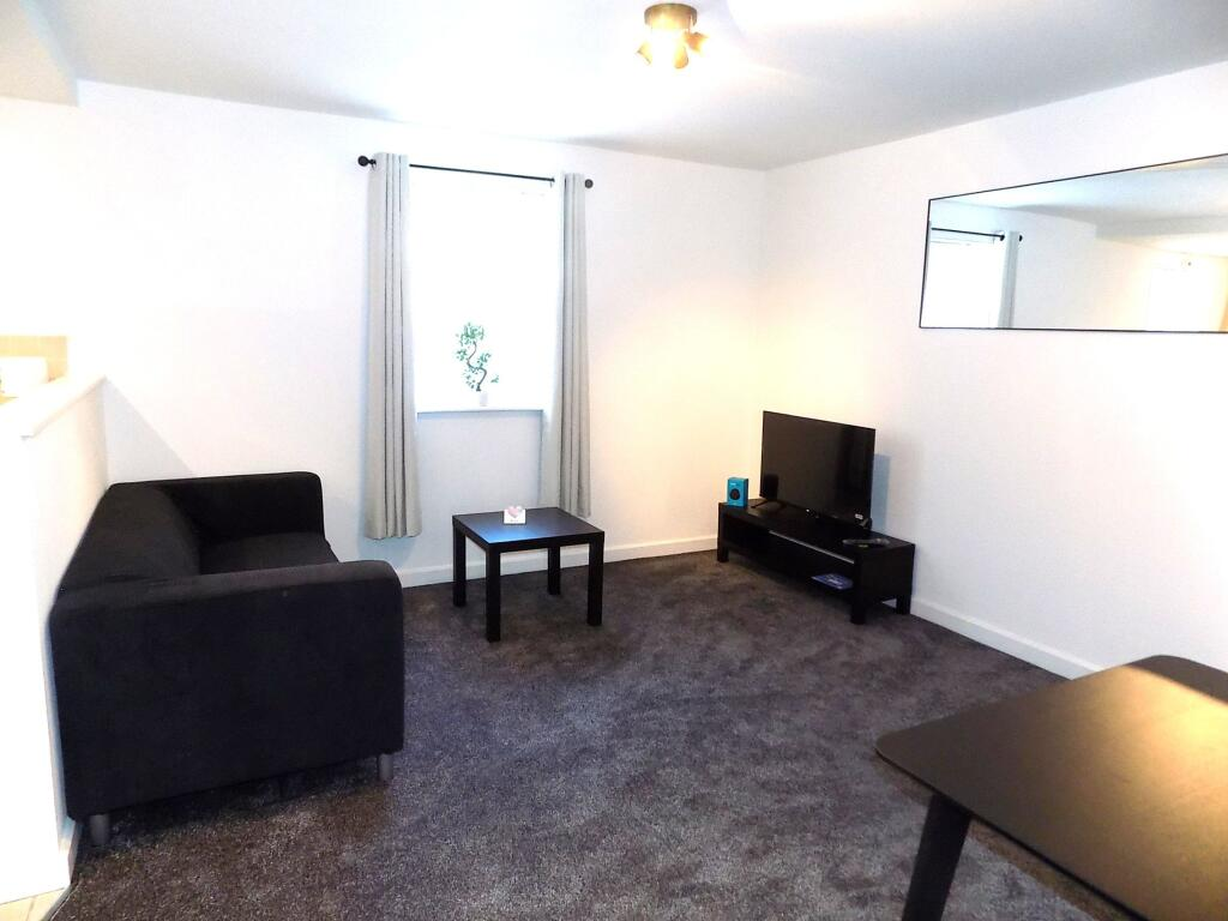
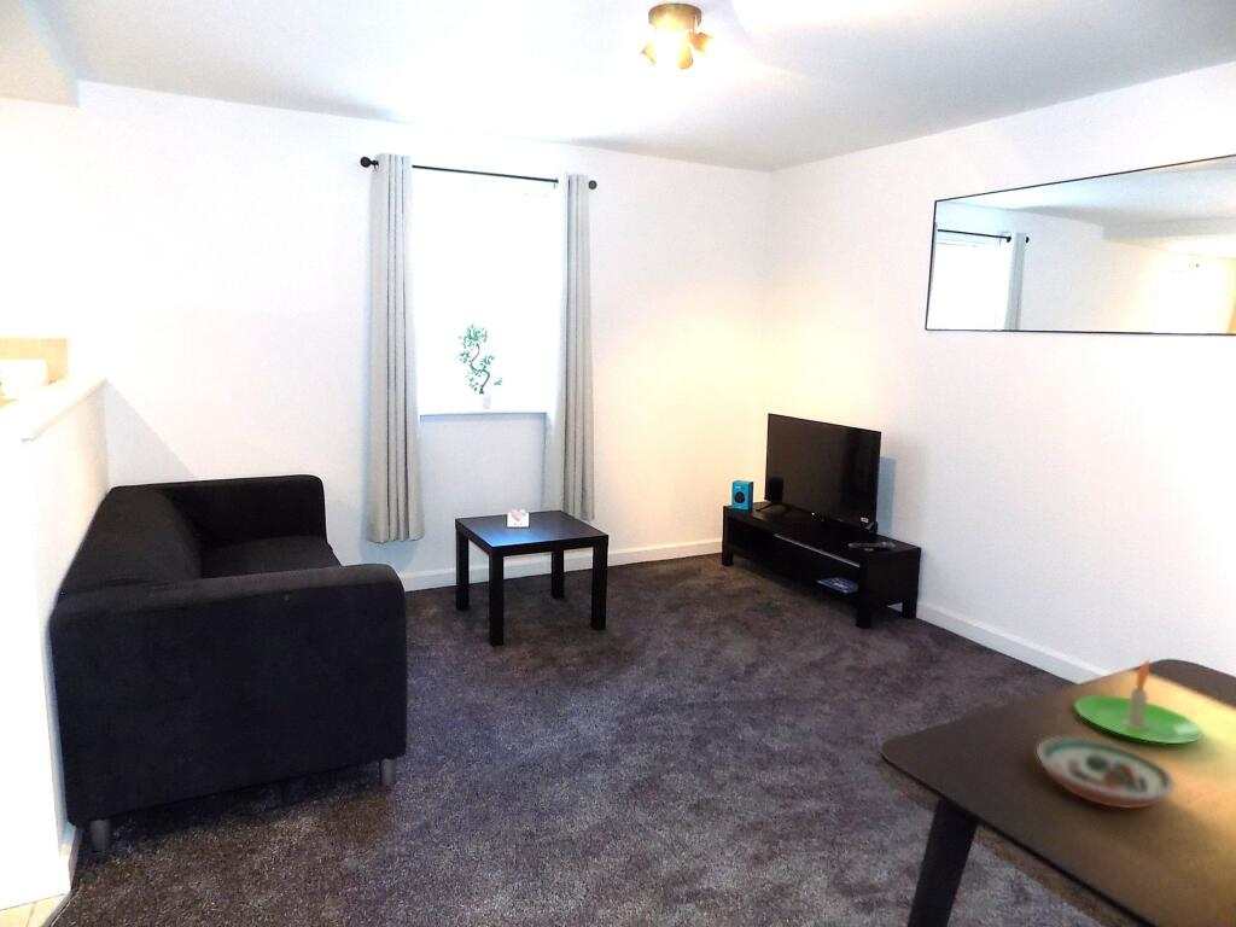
+ candle (1138, 692)
+ decorative bowl (1101, 777)
